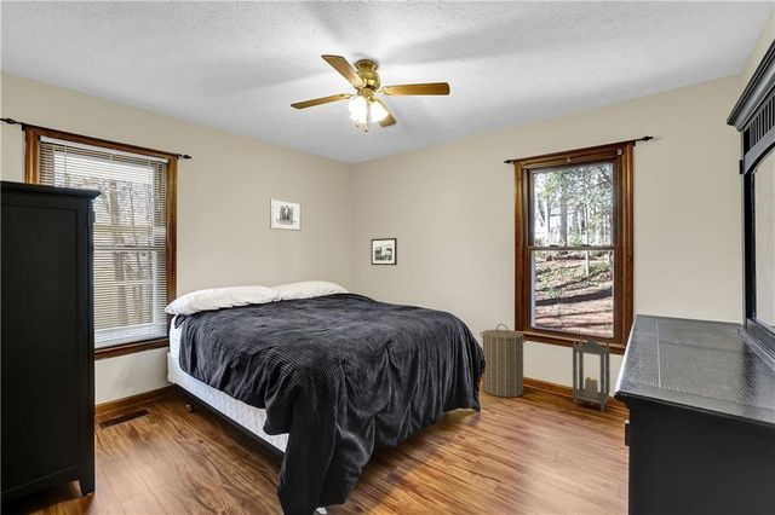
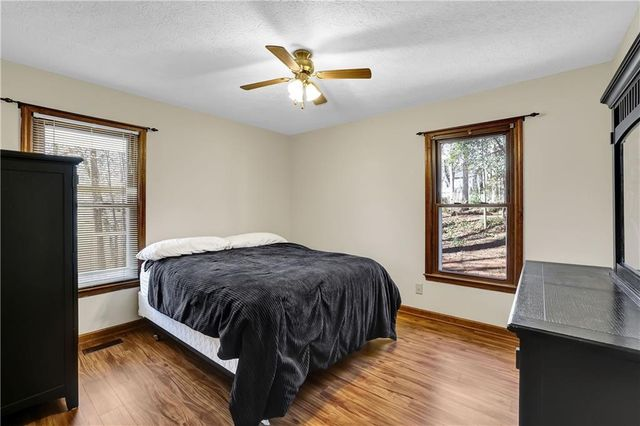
- lantern (591, 377)
- wall art (286, 215)
- laundry hamper (503, 357)
- picture frame (383, 251)
